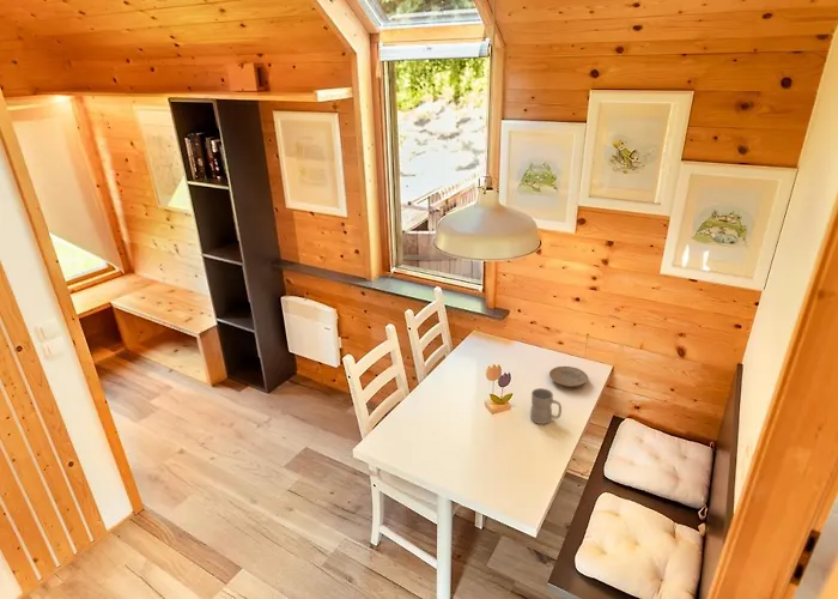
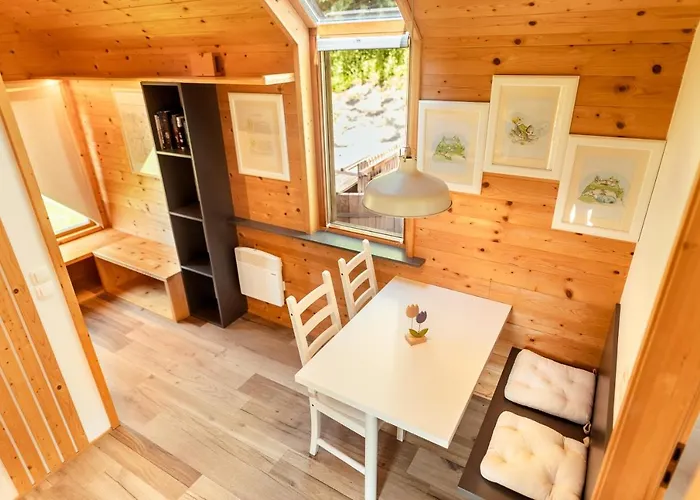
- plate (567, 377)
- mug (546, 407)
